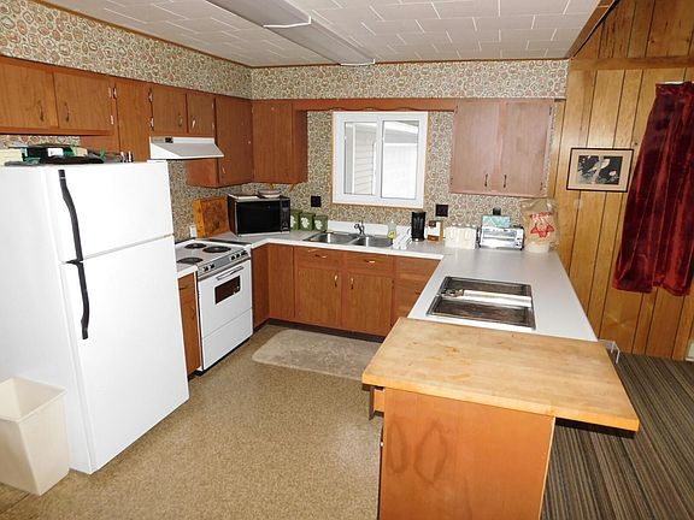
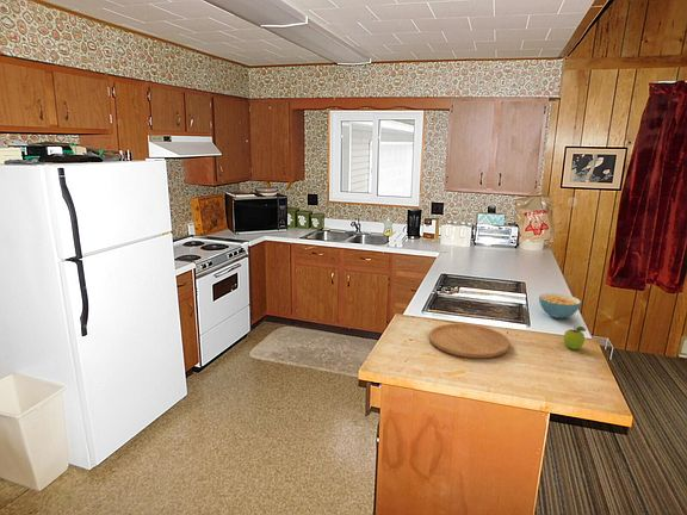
+ fruit (575, 337)
+ cereal bowl (558, 308)
+ cutting board (468, 340)
